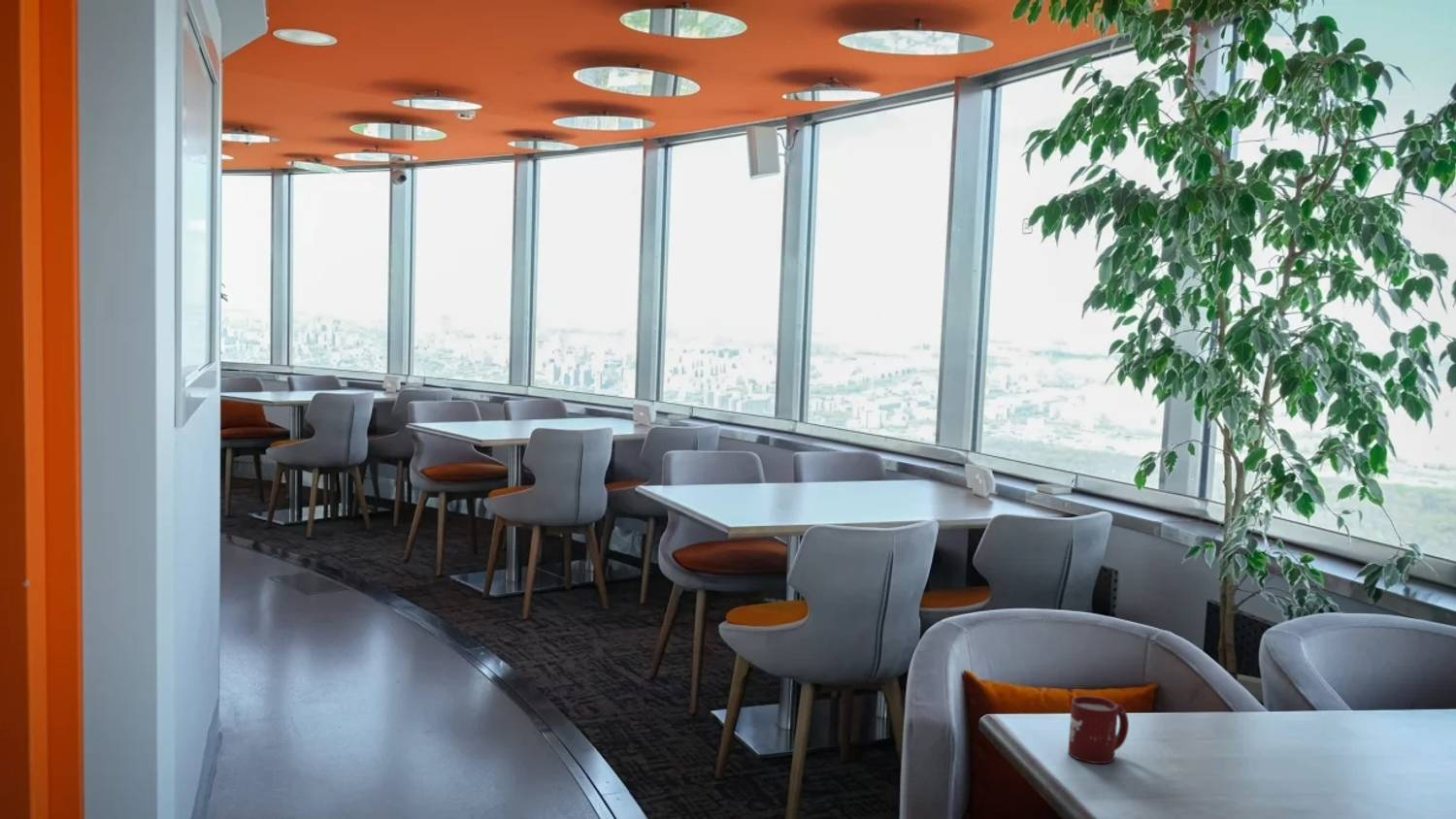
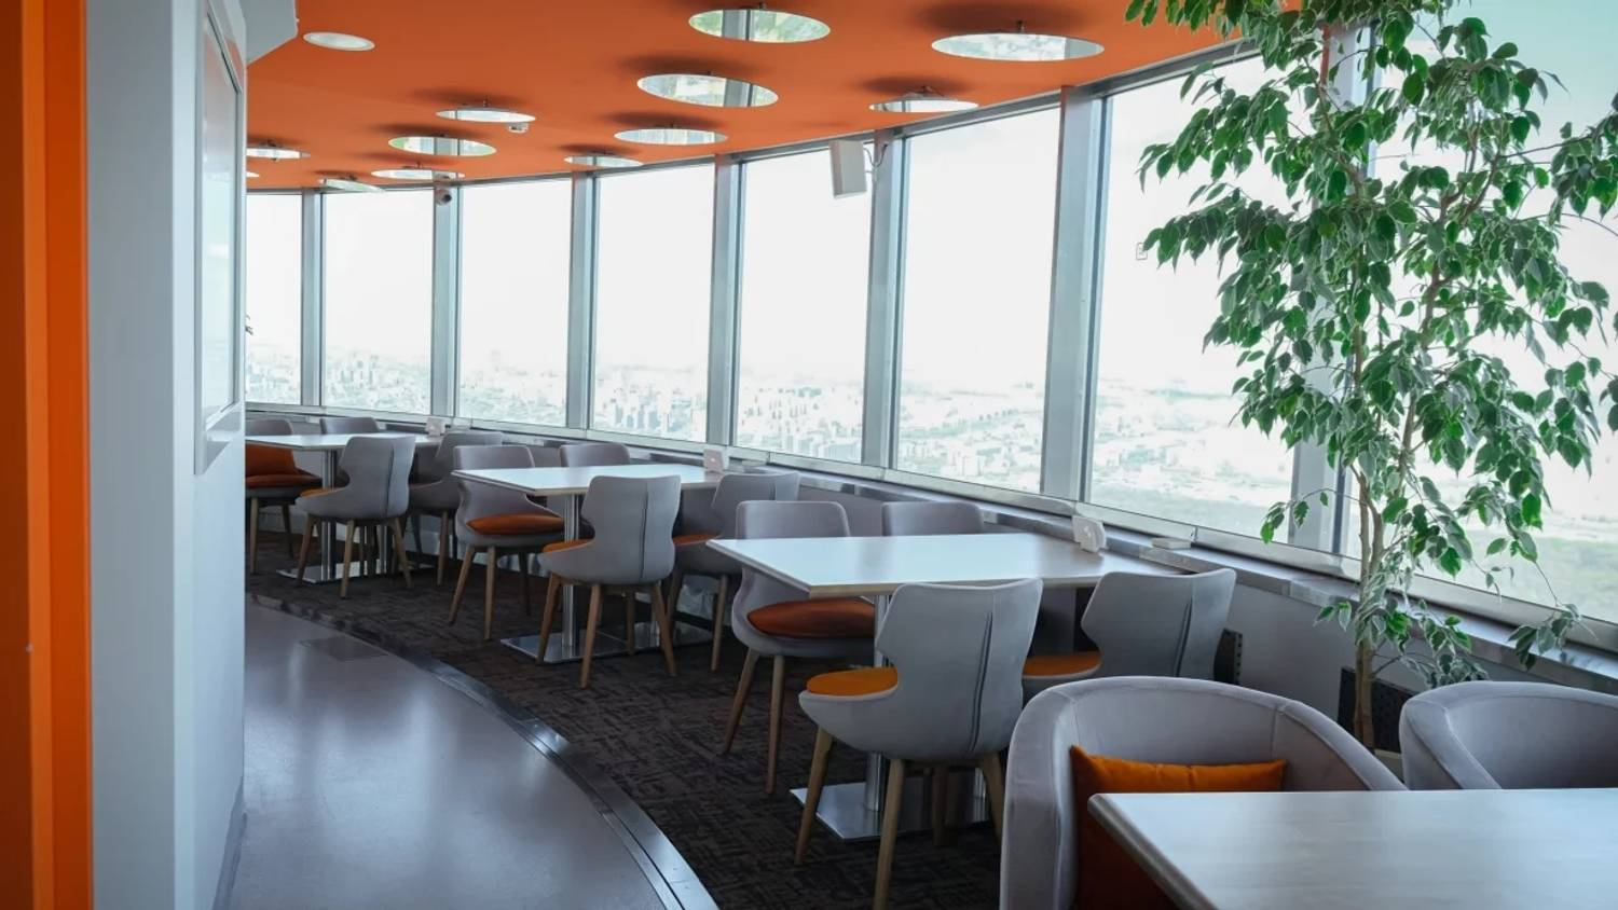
- cup (1101, 728)
